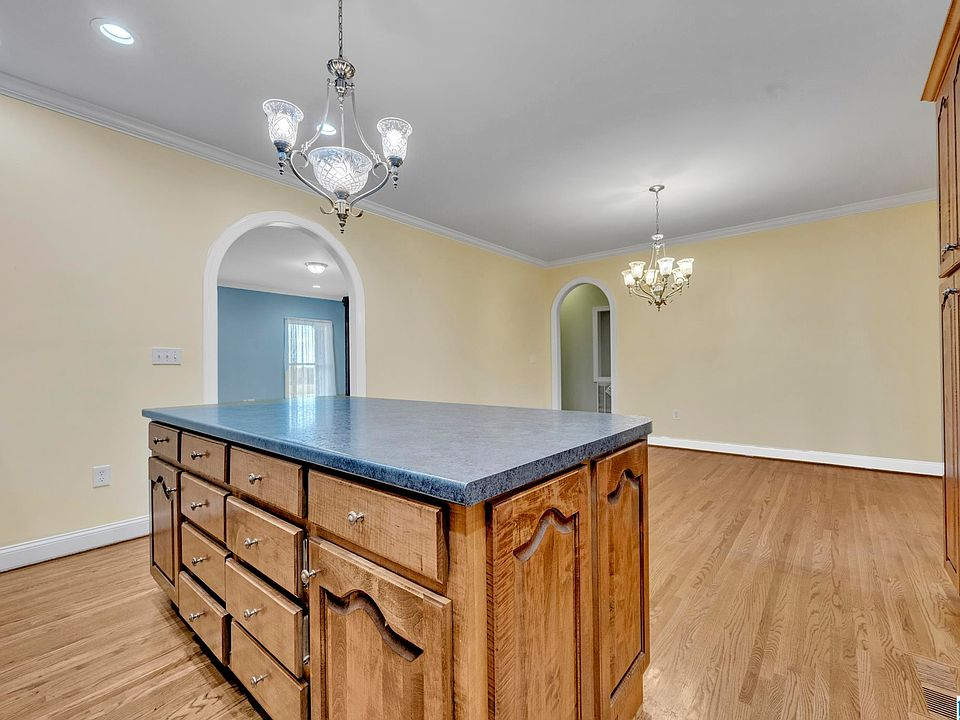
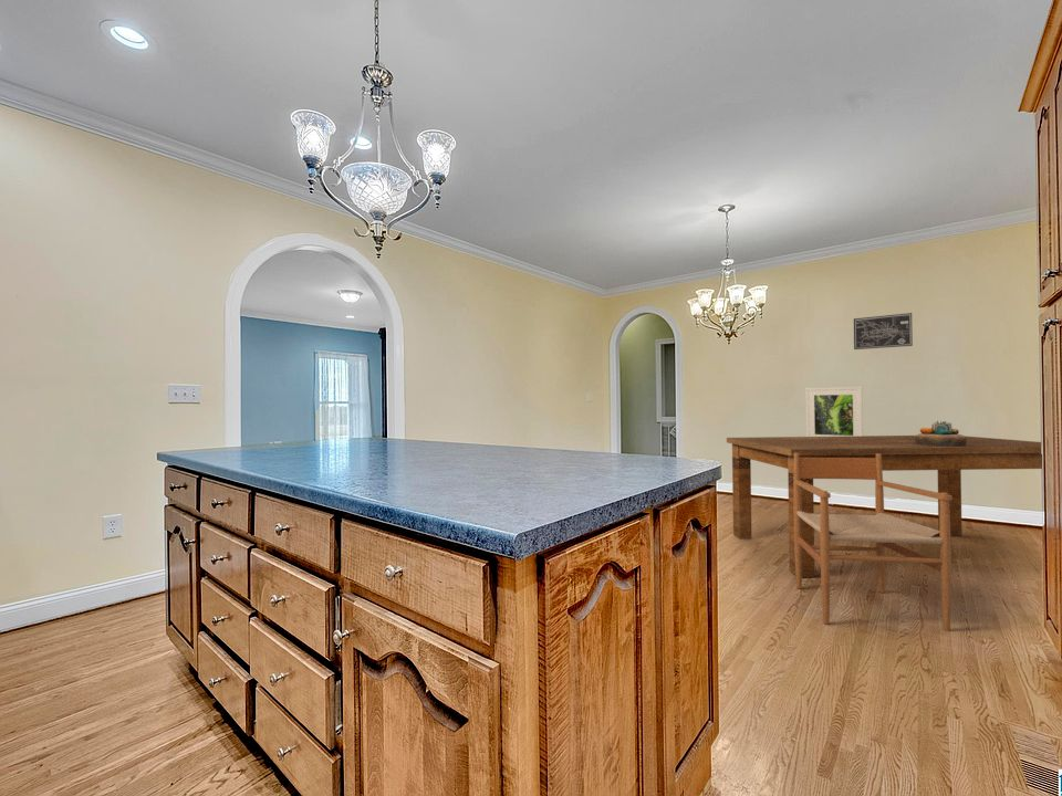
+ dining table (883, 470)
+ chair (858, 532)
+ wall art (882, 332)
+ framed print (833, 415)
+ decorative bowl (939, 431)
